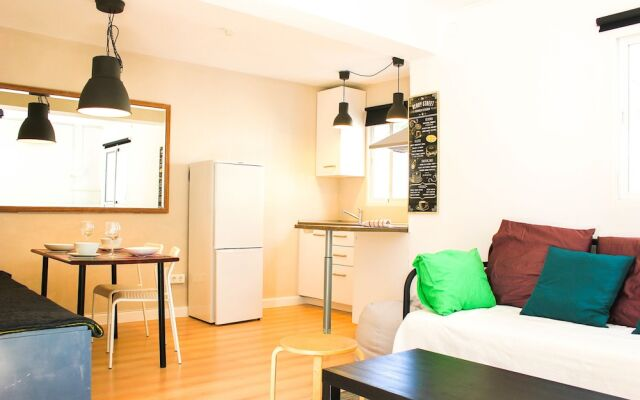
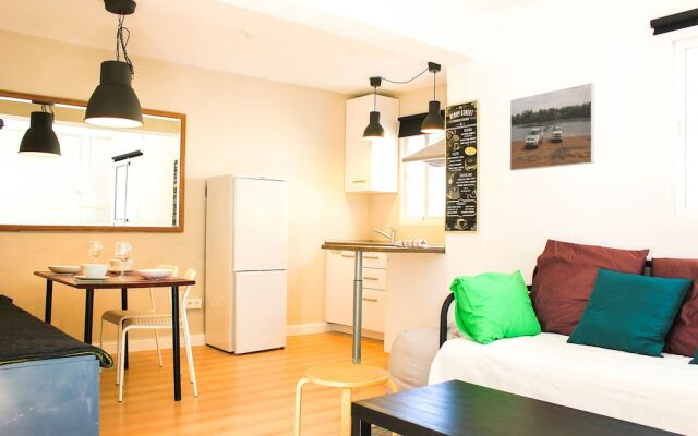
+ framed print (550, 129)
